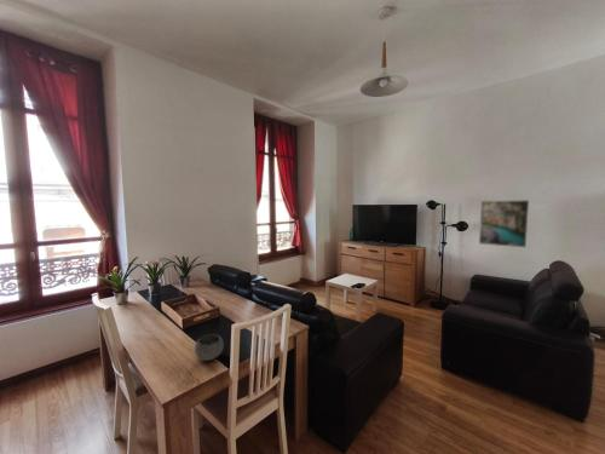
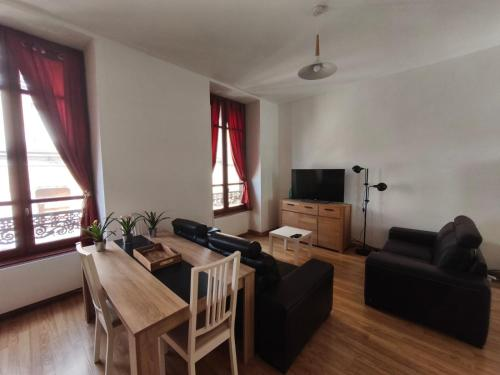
- bowl (209, 347)
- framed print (502, 223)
